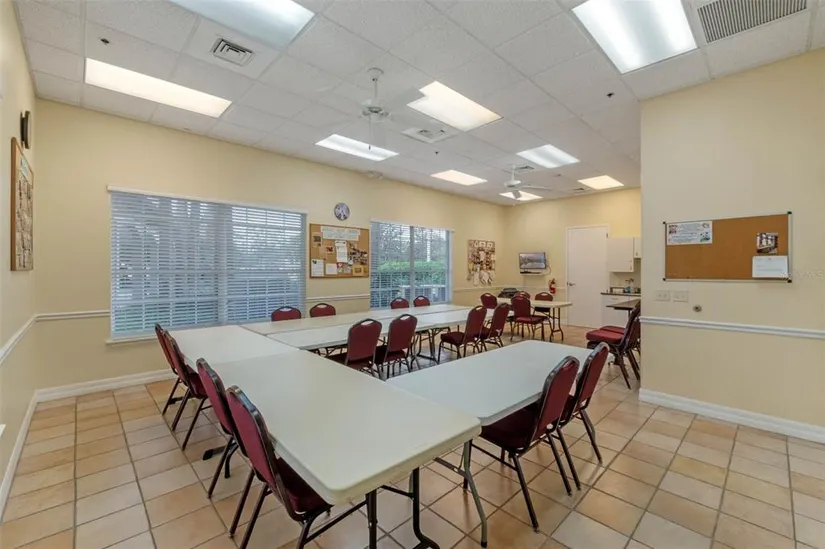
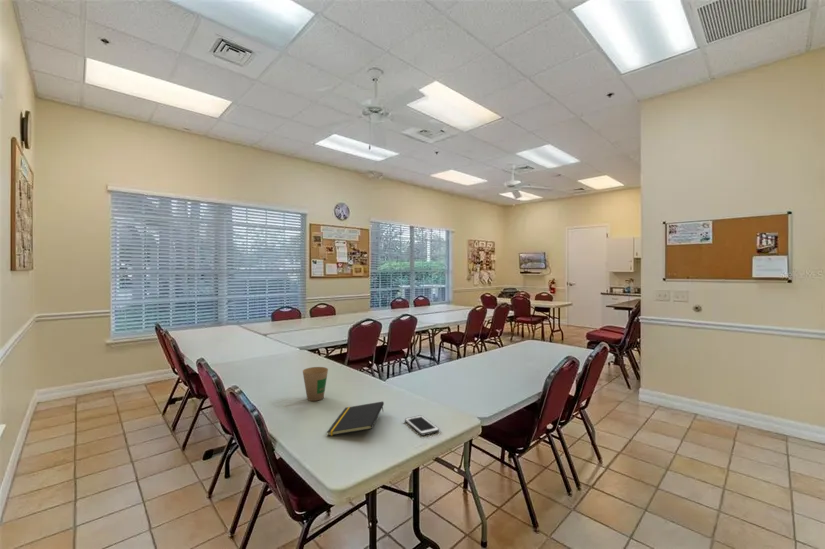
+ cell phone (421, 424)
+ notepad (357, 417)
+ paper cup (315, 384)
